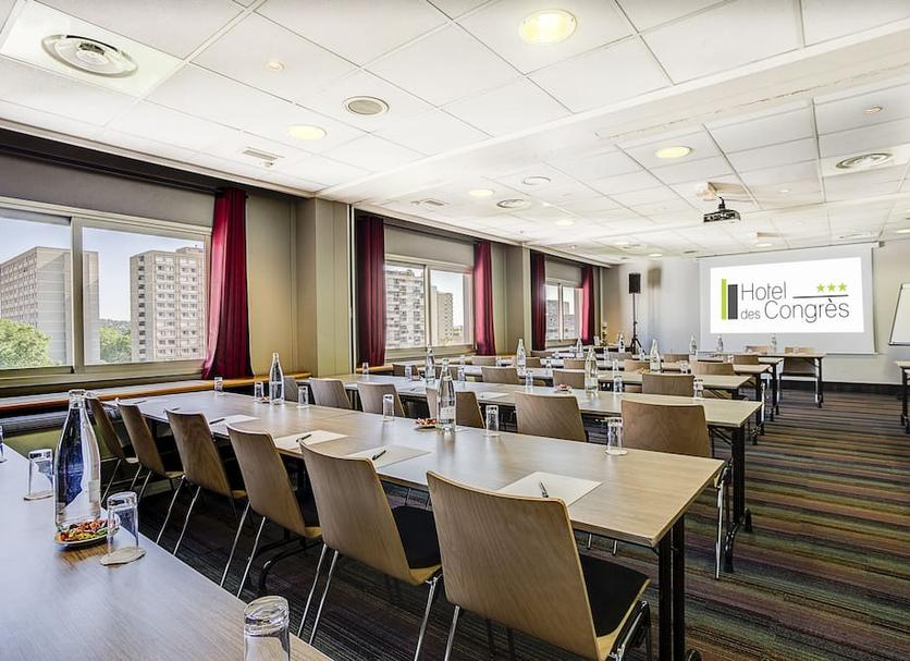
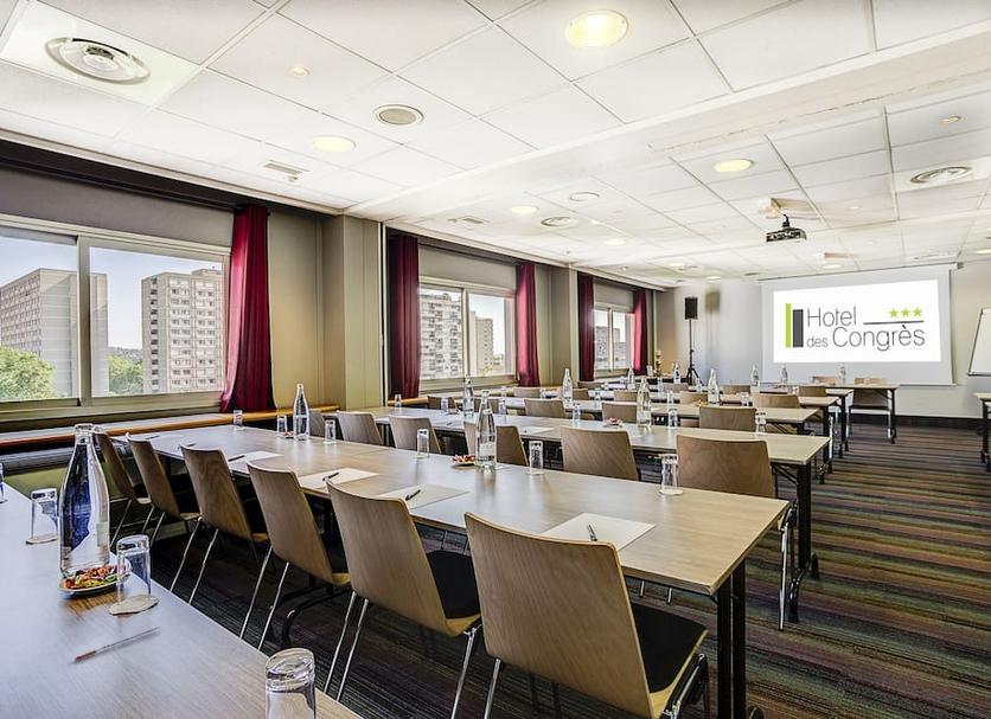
+ pen (120, 641)
